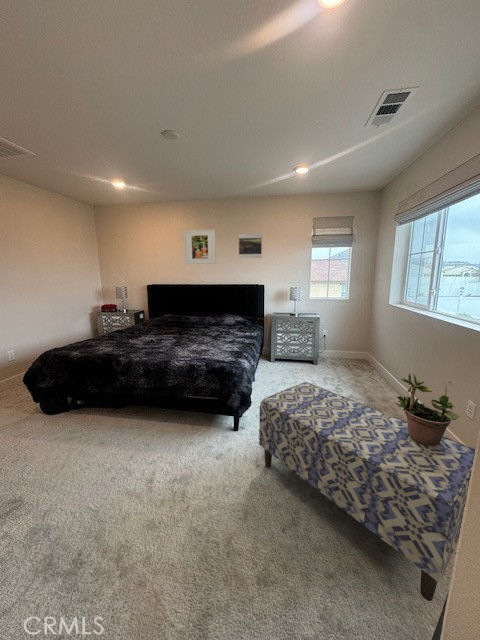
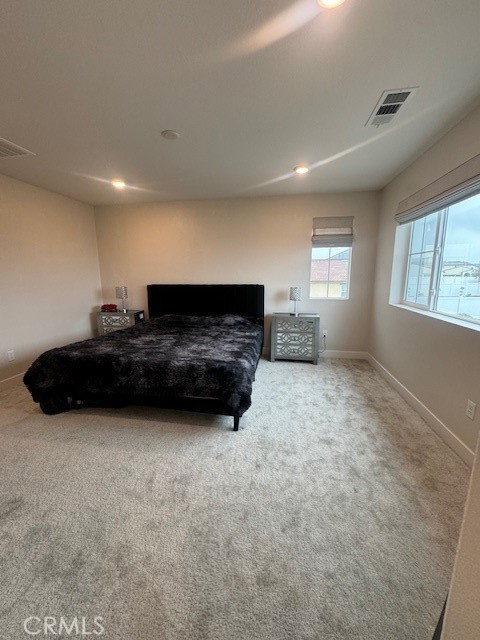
- potted plant (424, 405)
- bench (348, 459)
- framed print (199, 247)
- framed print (250, 246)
